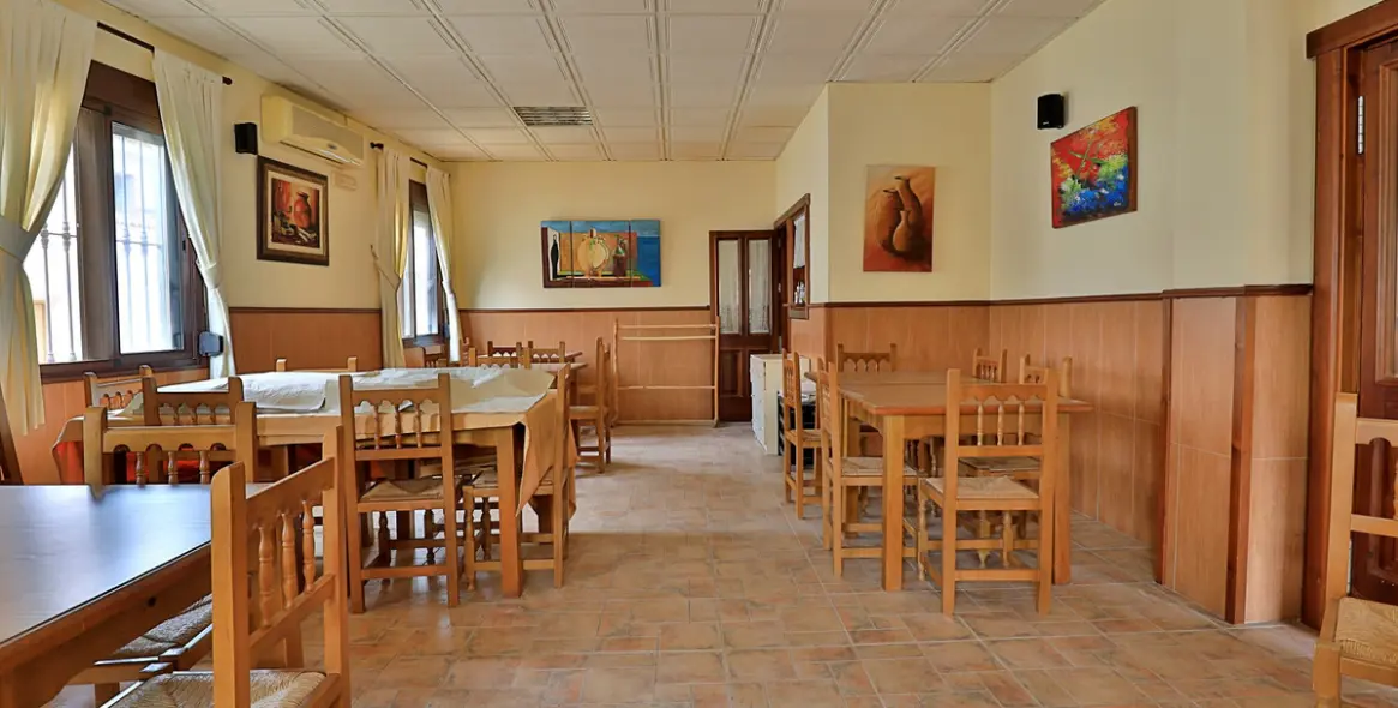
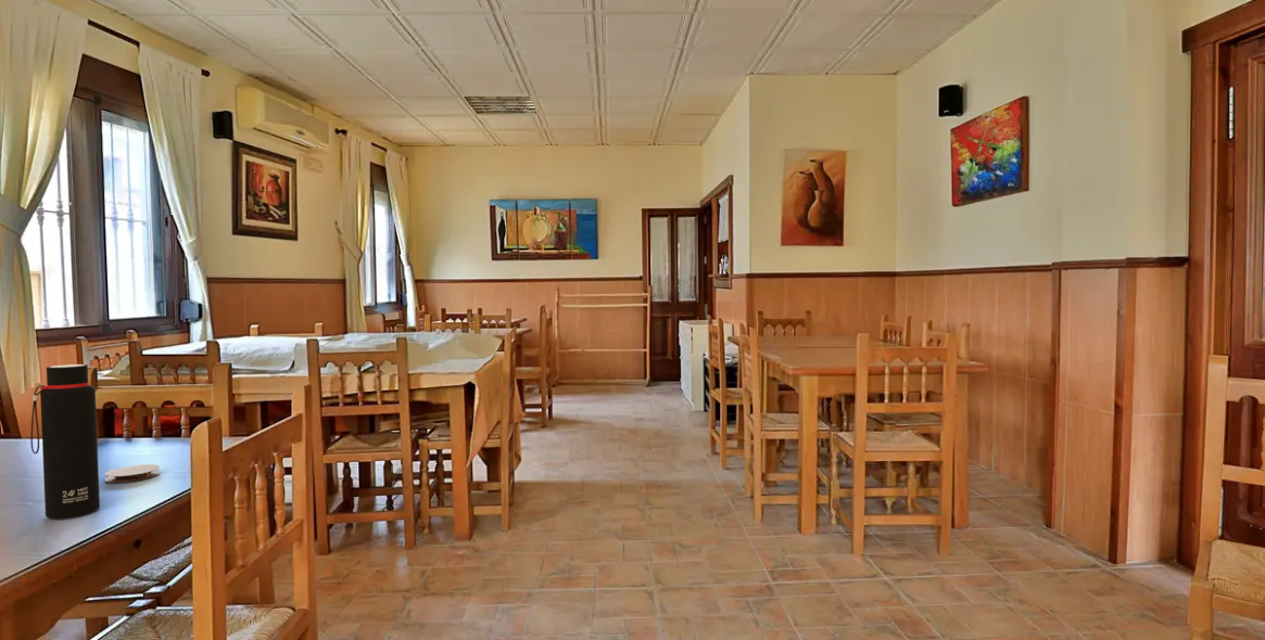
+ coaster (132, 473)
+ water bottle (64, 439)
